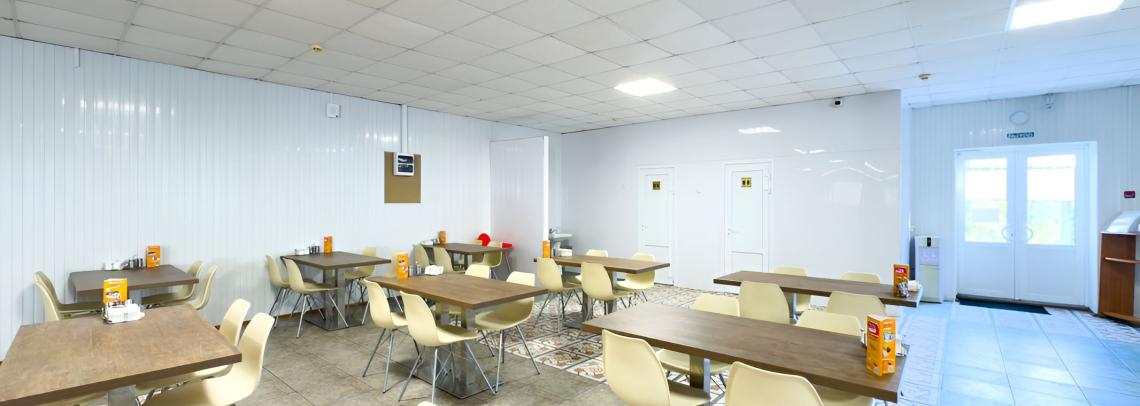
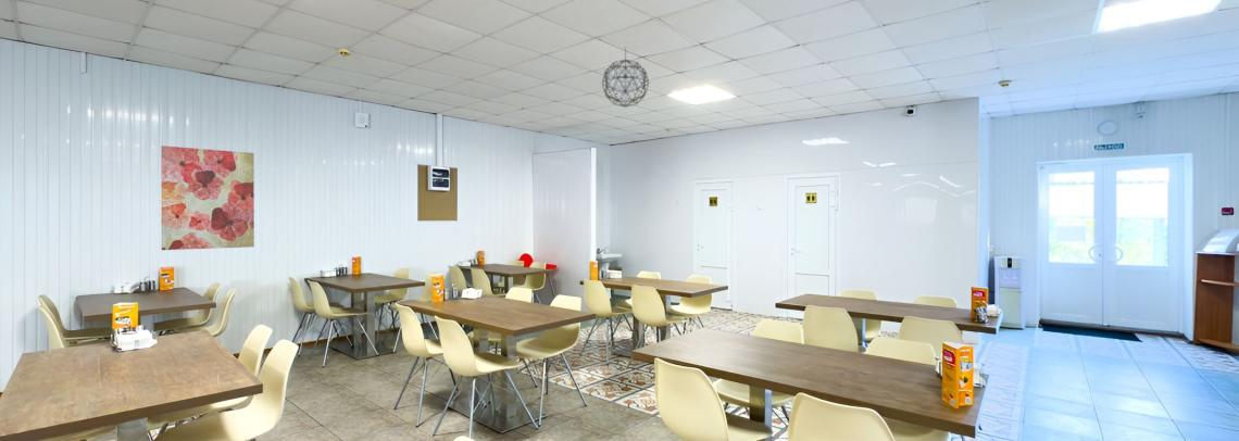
+ pendant light (625, 77)
+ wall art (210, 199)
